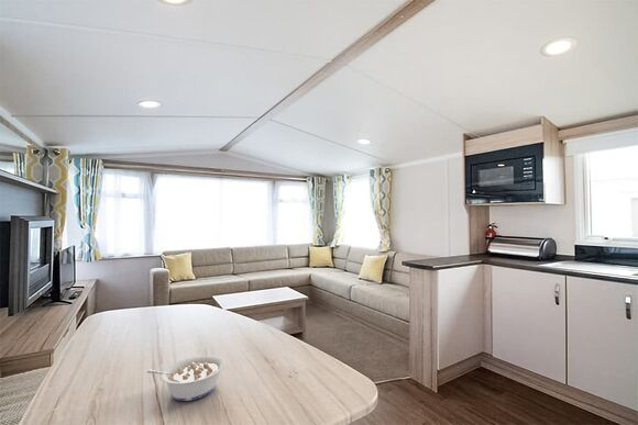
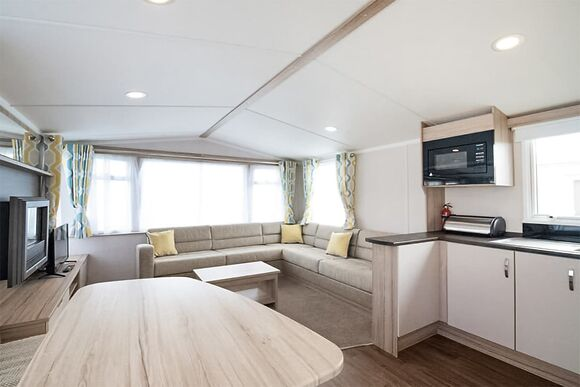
- legume (191, 378)
